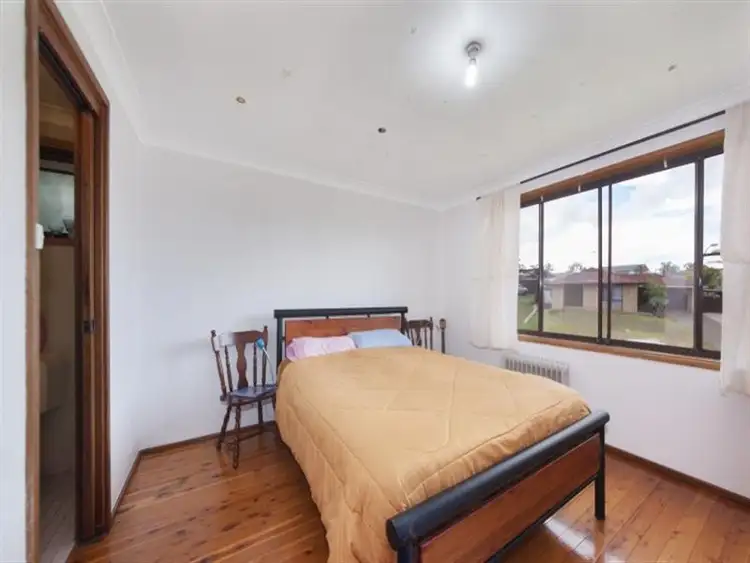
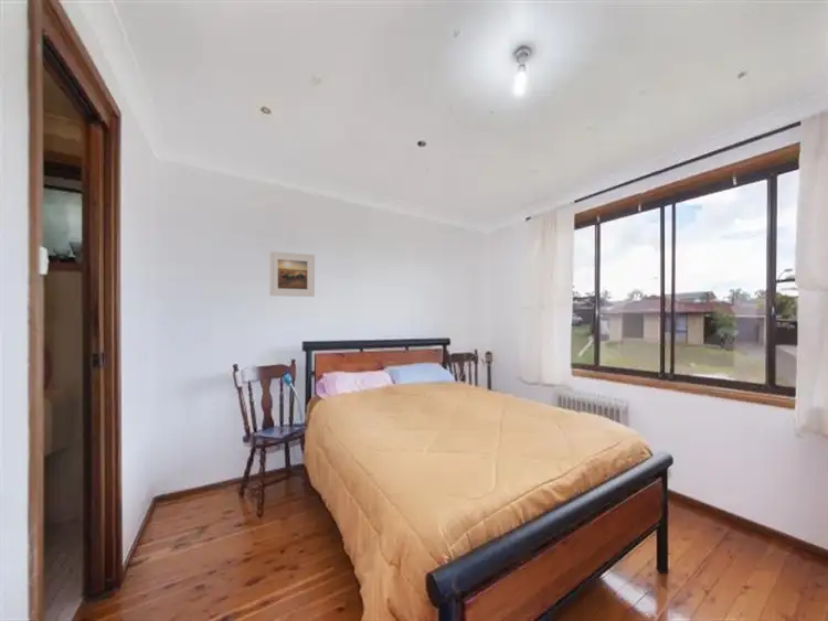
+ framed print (293, 275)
